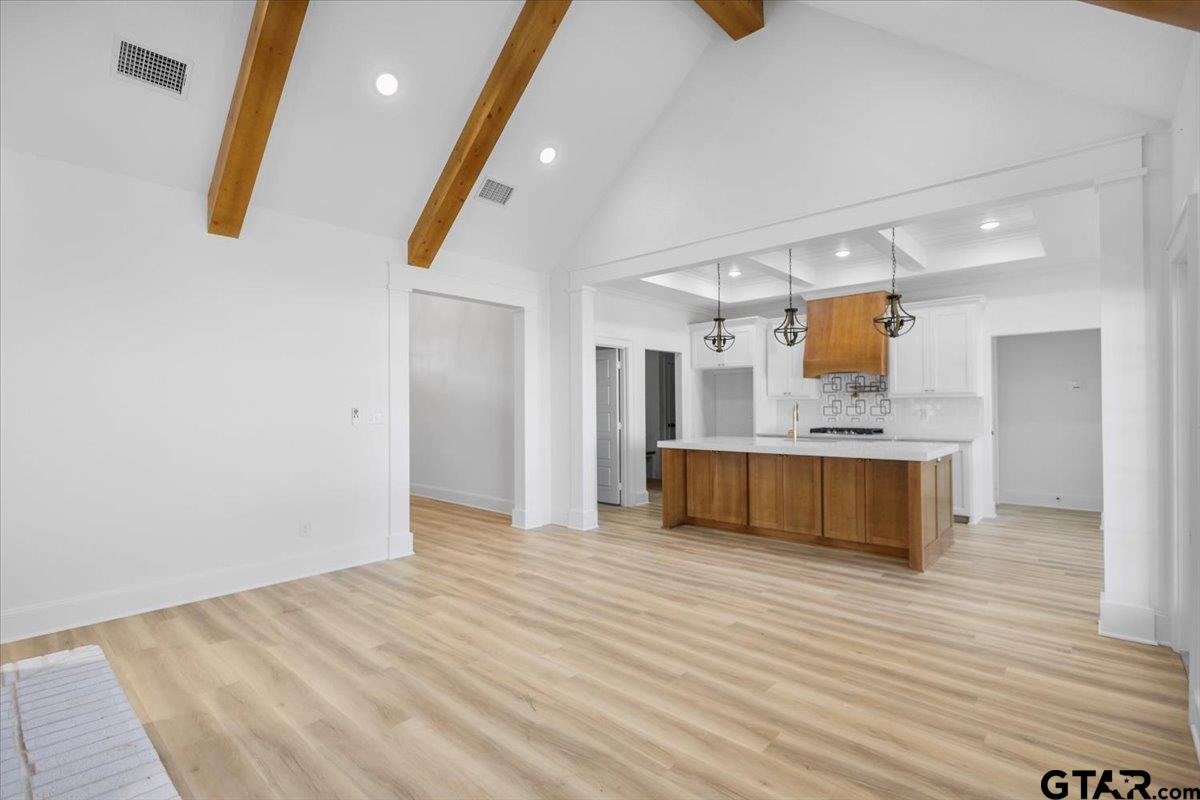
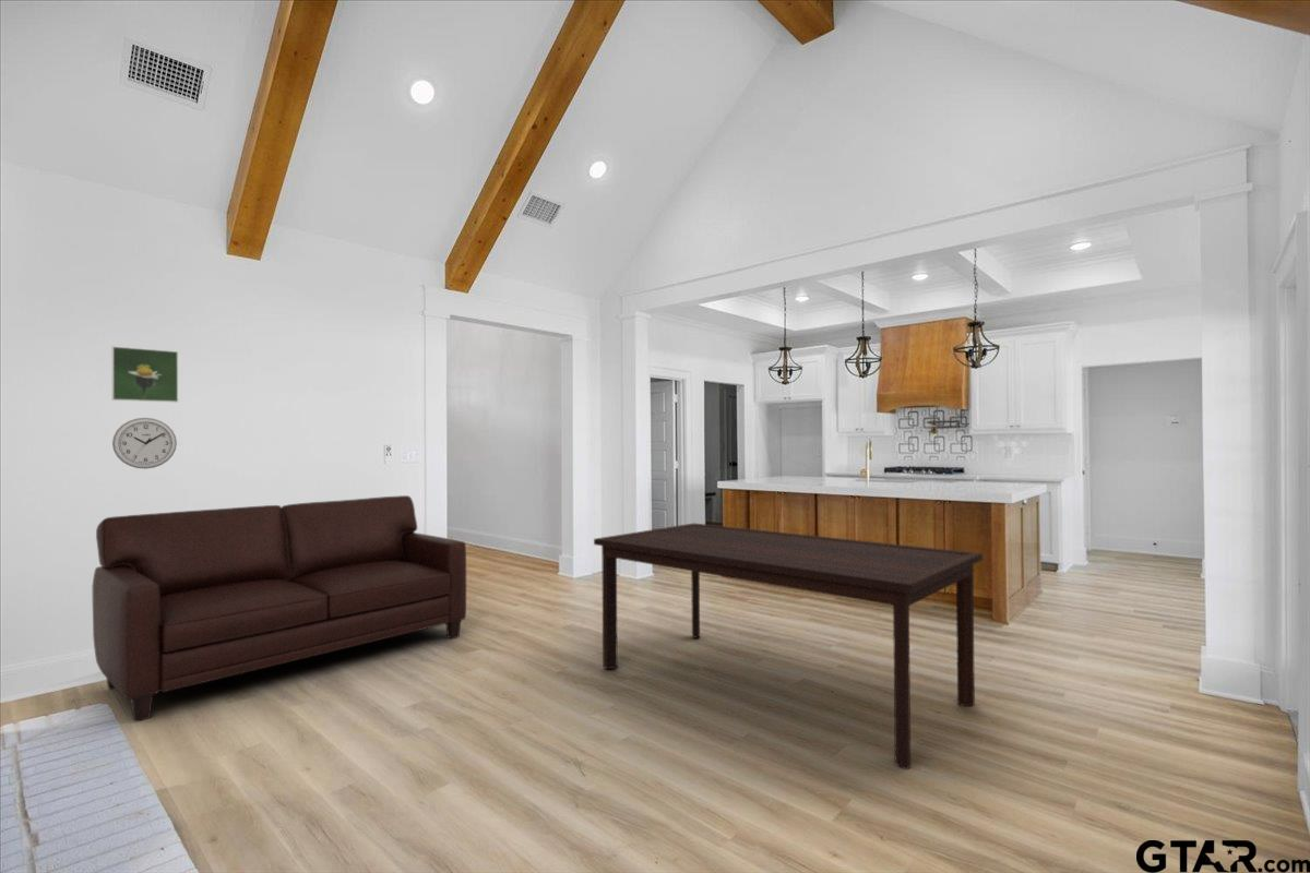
+ dining table (775, 585)
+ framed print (145, 374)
+ sofa (298, 582)
+ wall clock (145, 443)
